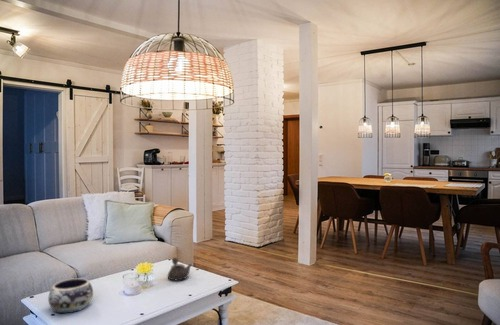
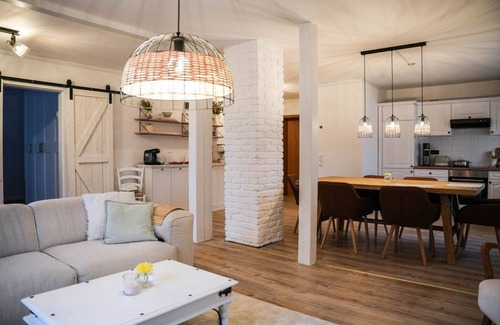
- decorative bowl (71, 295)
- teapot (178, 268)
